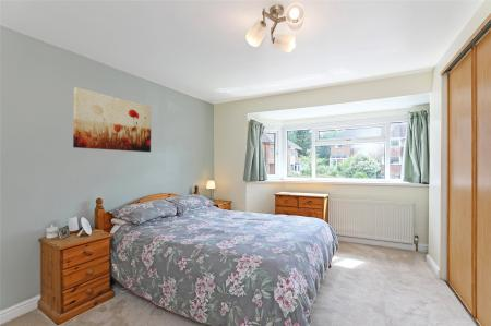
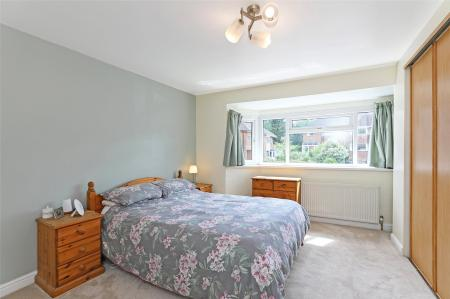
- wall art (117, 124)
